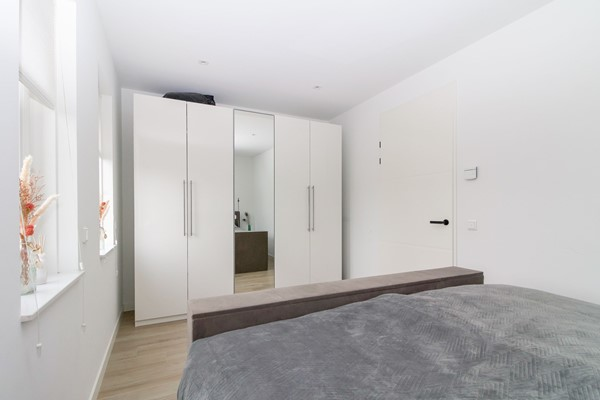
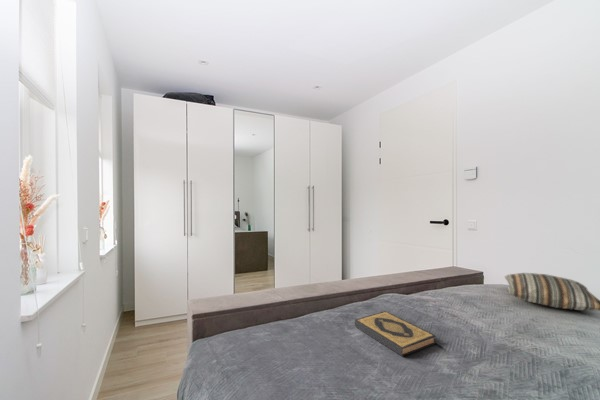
+ pillow (547, 289)
+ hardback book (392, 330)
